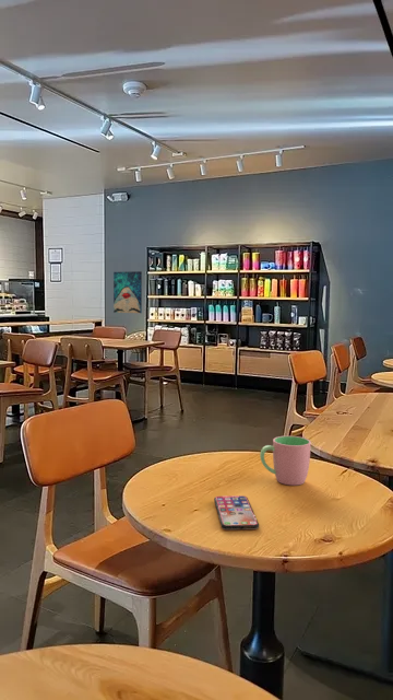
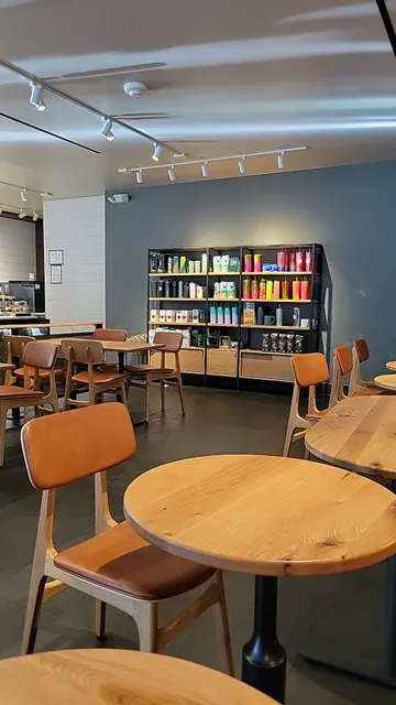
- wall art (127, 292)
- smartphone (235, 511)
- cup (285, 460)
